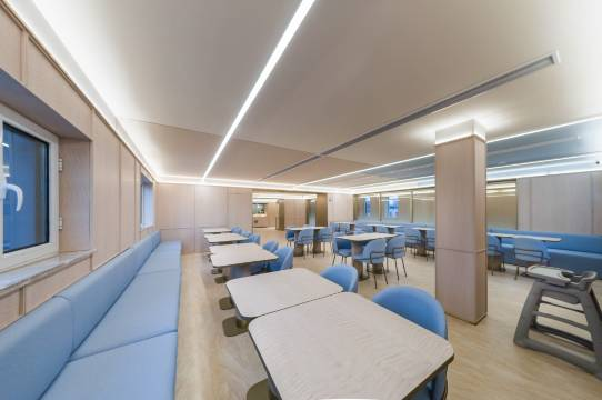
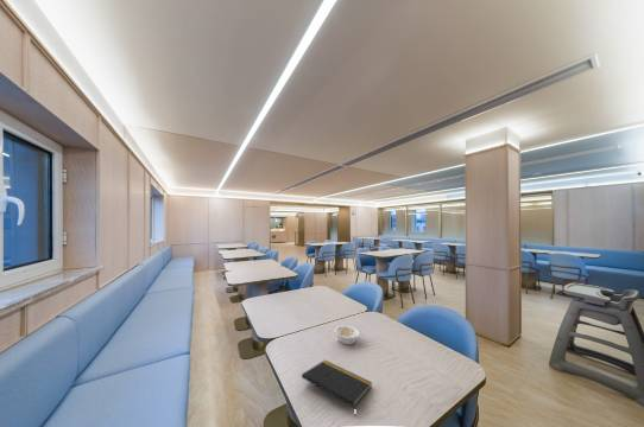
+ notepad (336, 380)
+ legume (347, 334)
